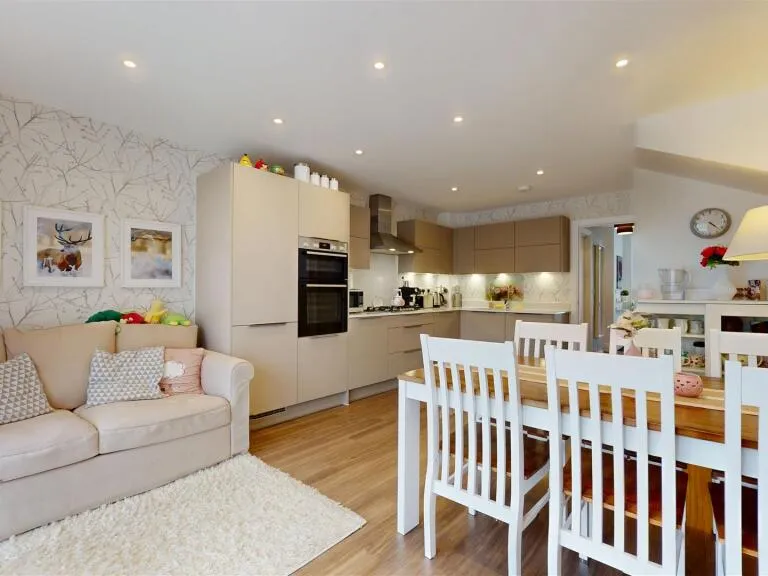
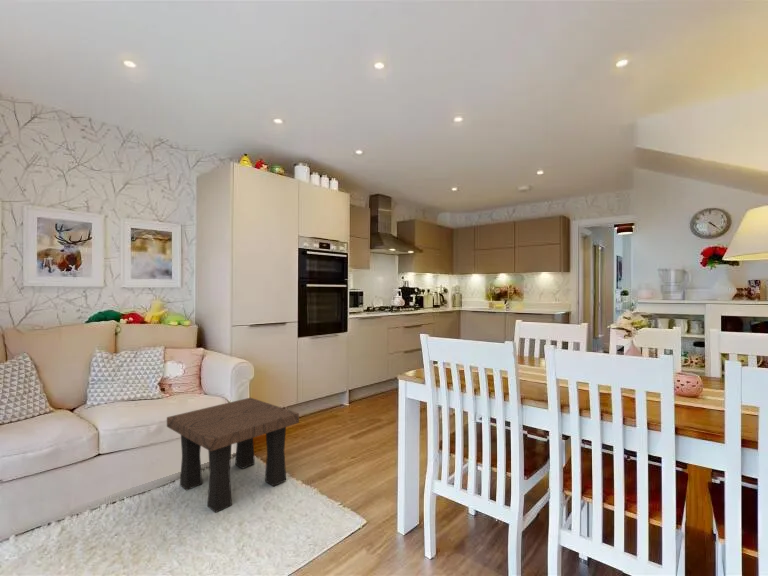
+ side table (236, 449)
